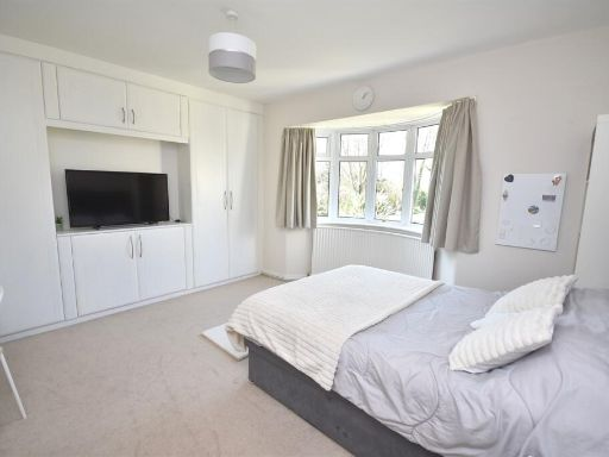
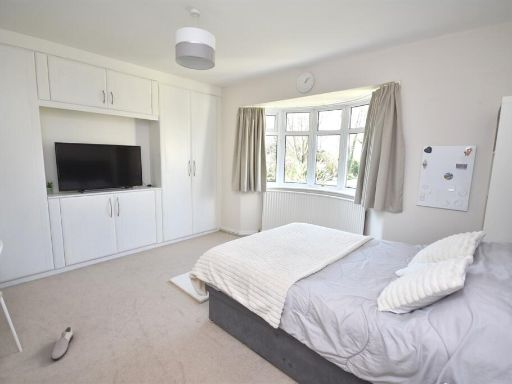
+ shoe (61, 341)
